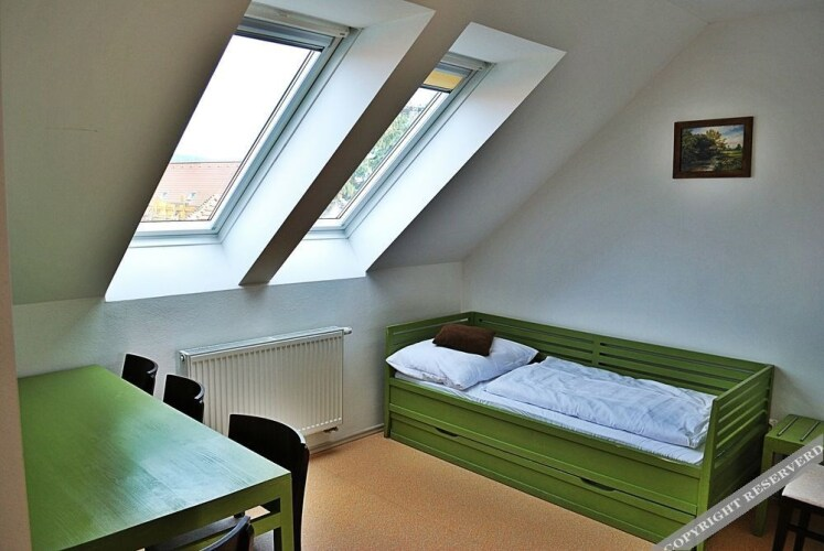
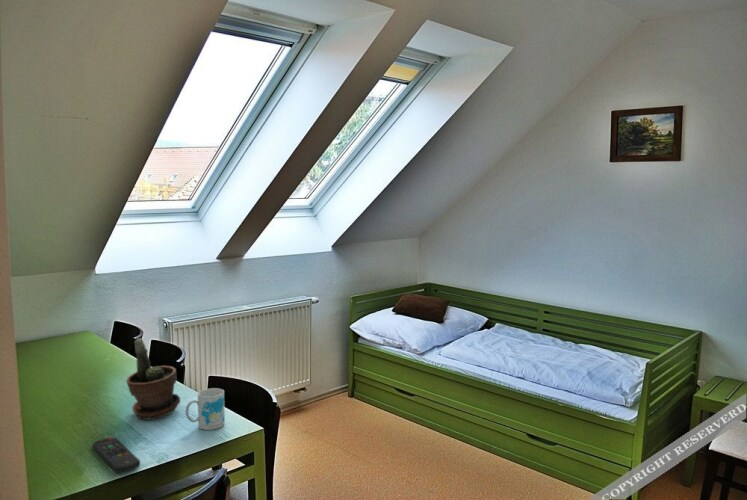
+ mug (205, 409)
+ remote control (115, 453)
+ potted plant (153, 376)
